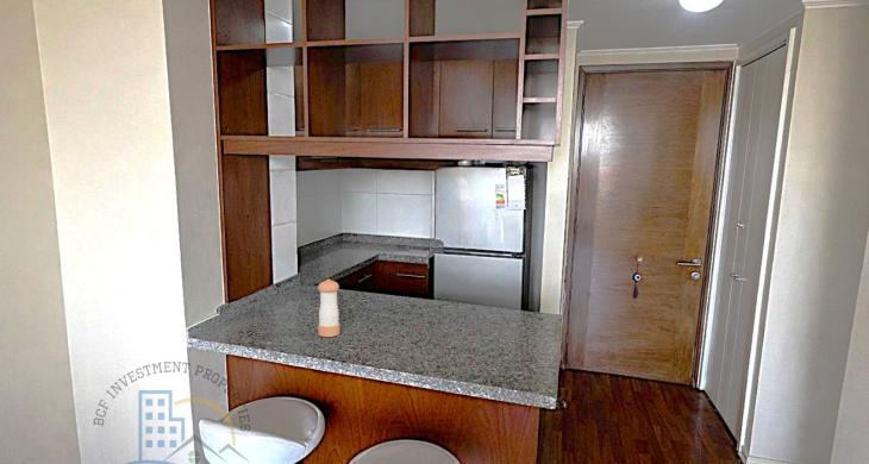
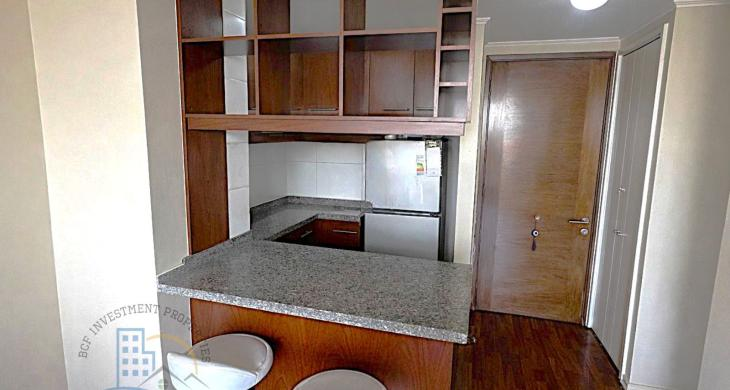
- pepper shaker (329, 306)
